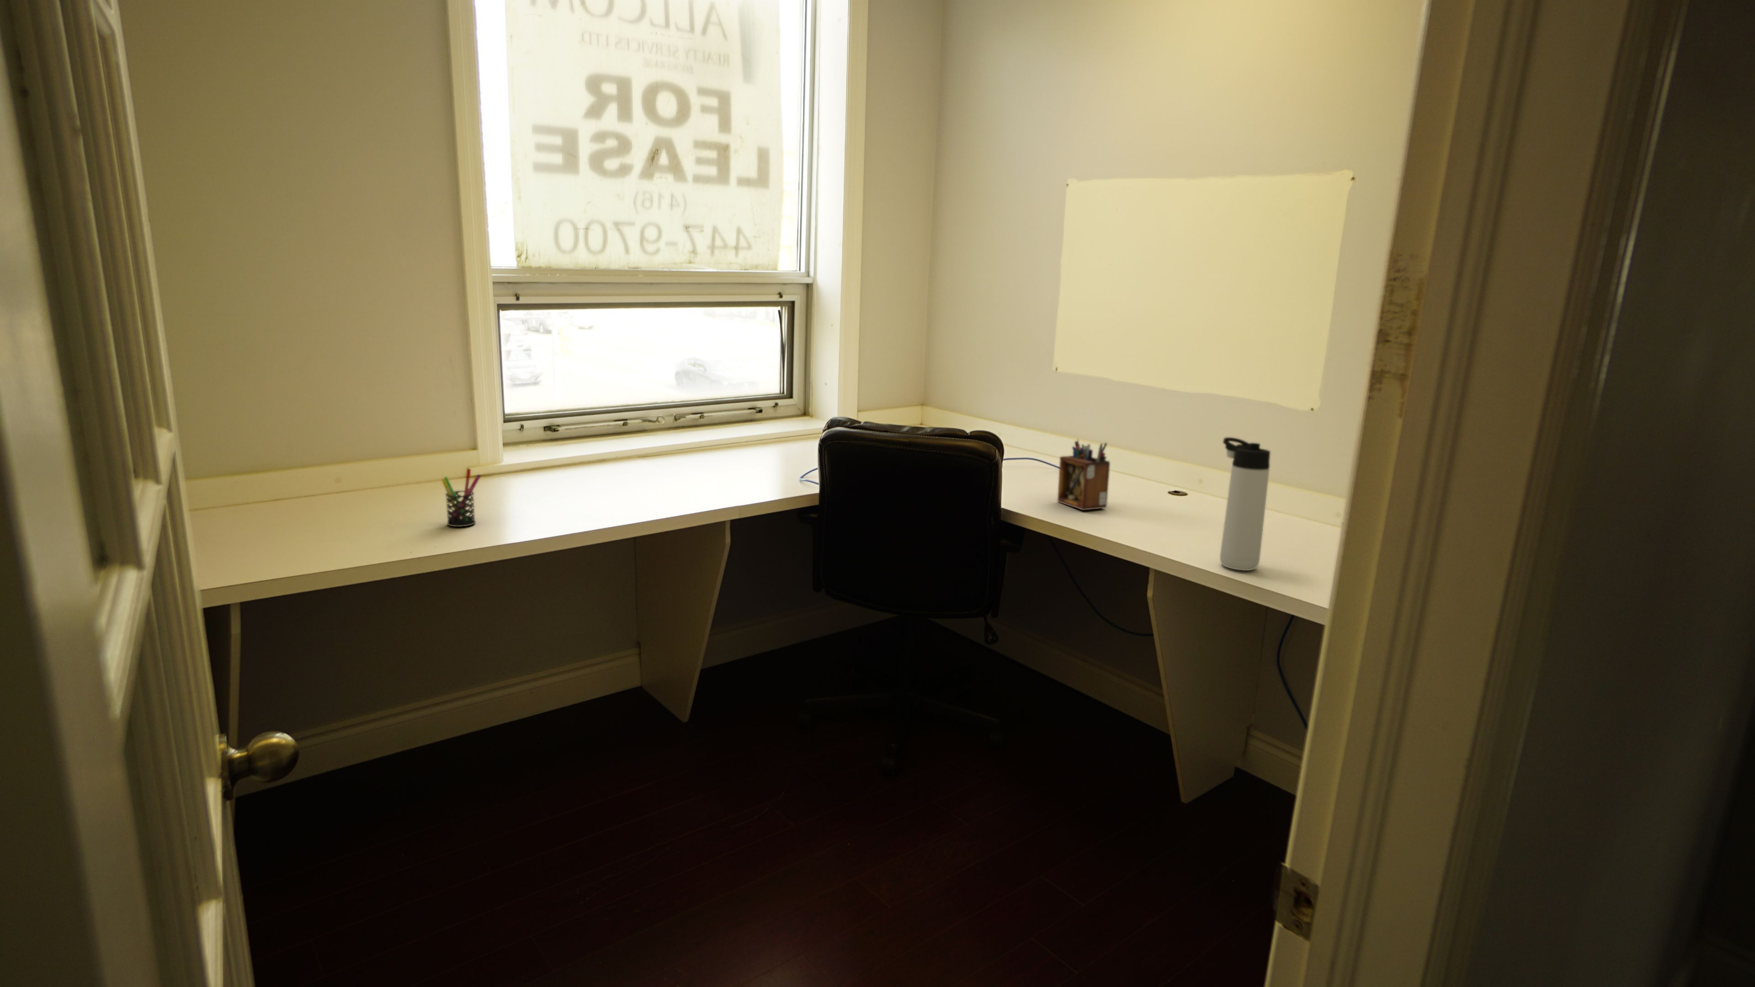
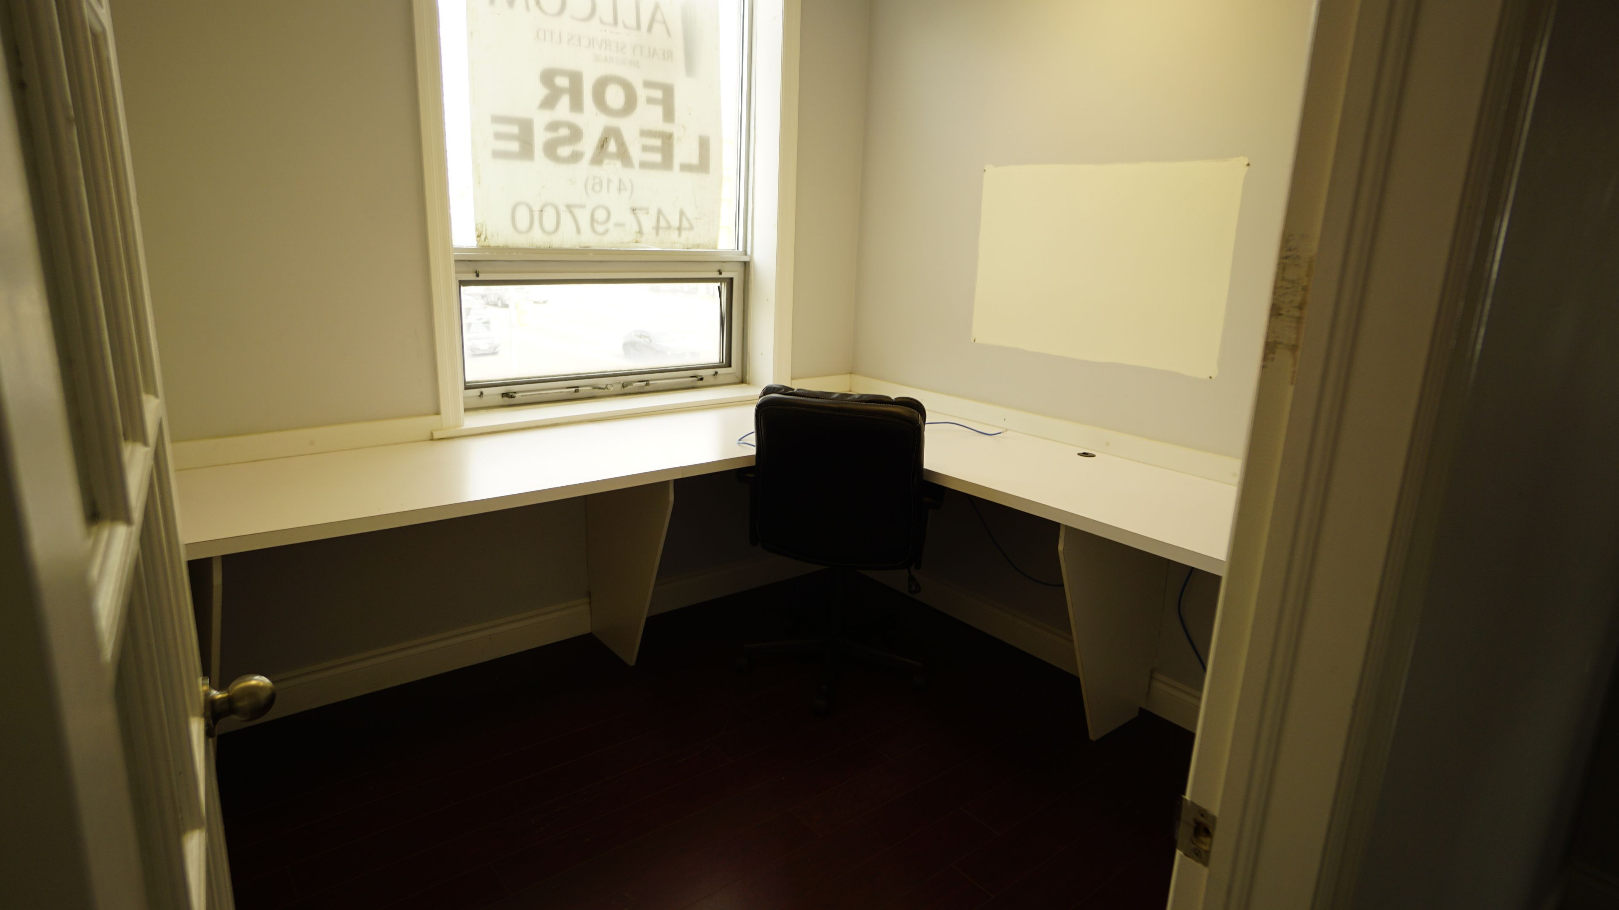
- desk organizer (1084, 472)
- pen holder (459, 497)
- thermos bottle (1239, 503)
